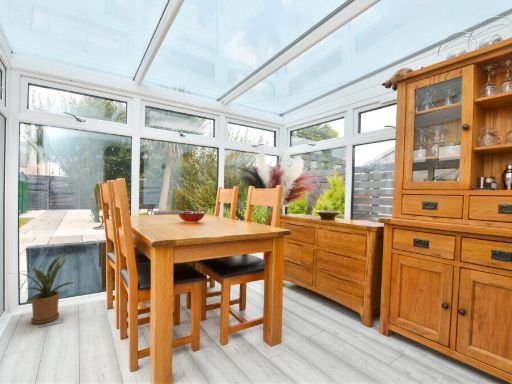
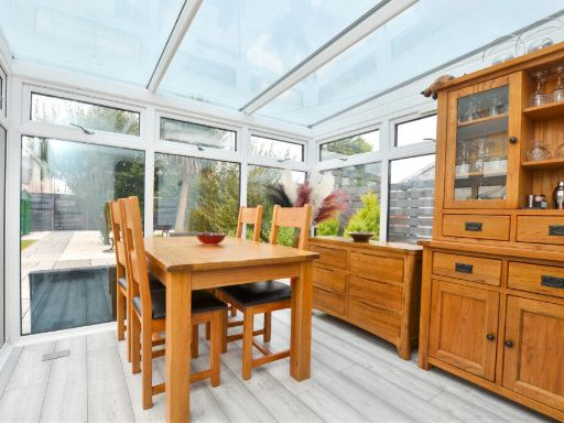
- house plant (43, 287)
